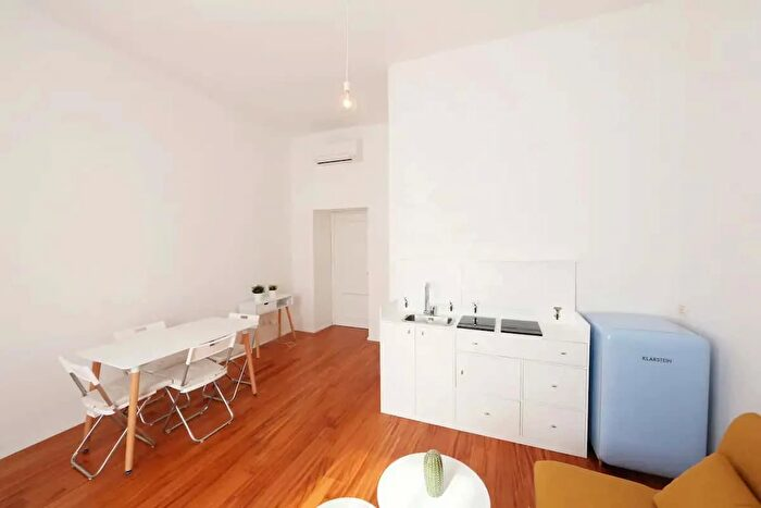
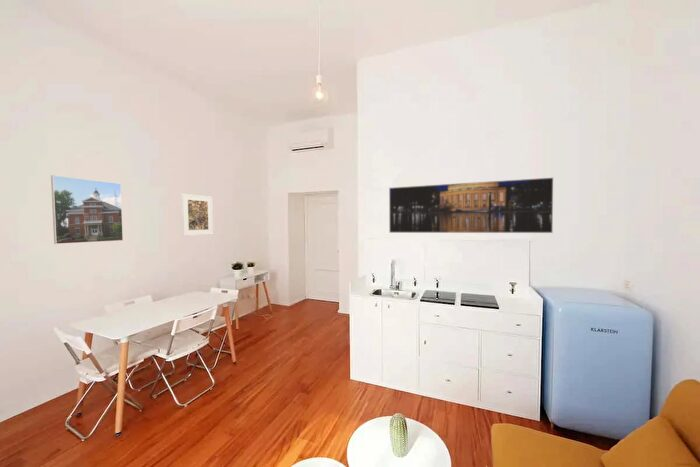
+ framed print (198, 215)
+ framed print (90, 211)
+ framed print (462, 208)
